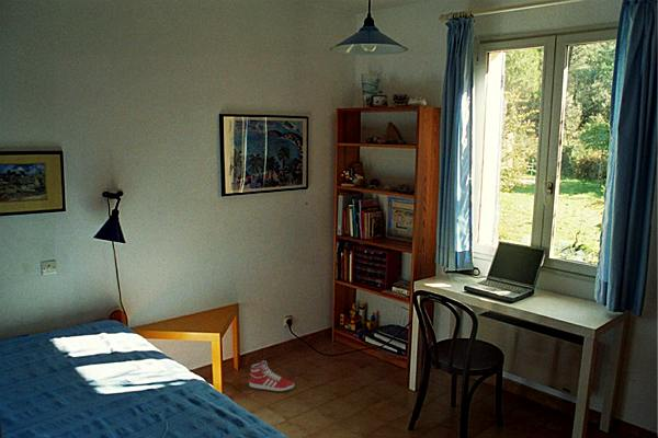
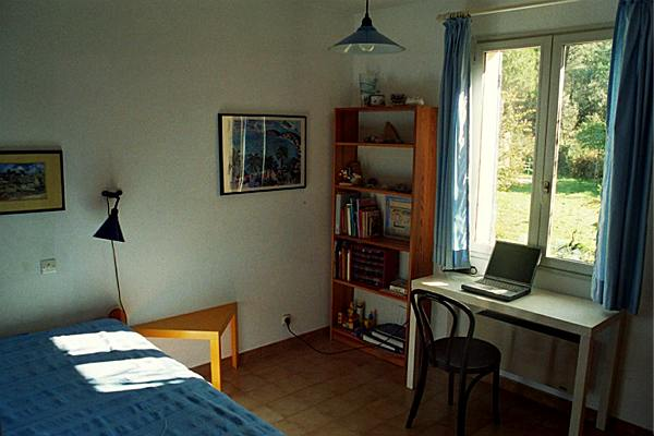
- sneaker (271, 374)
